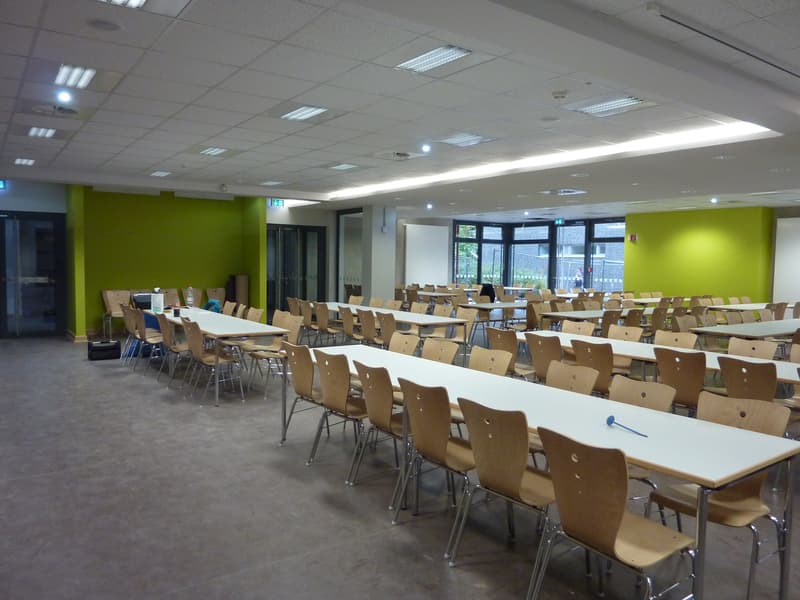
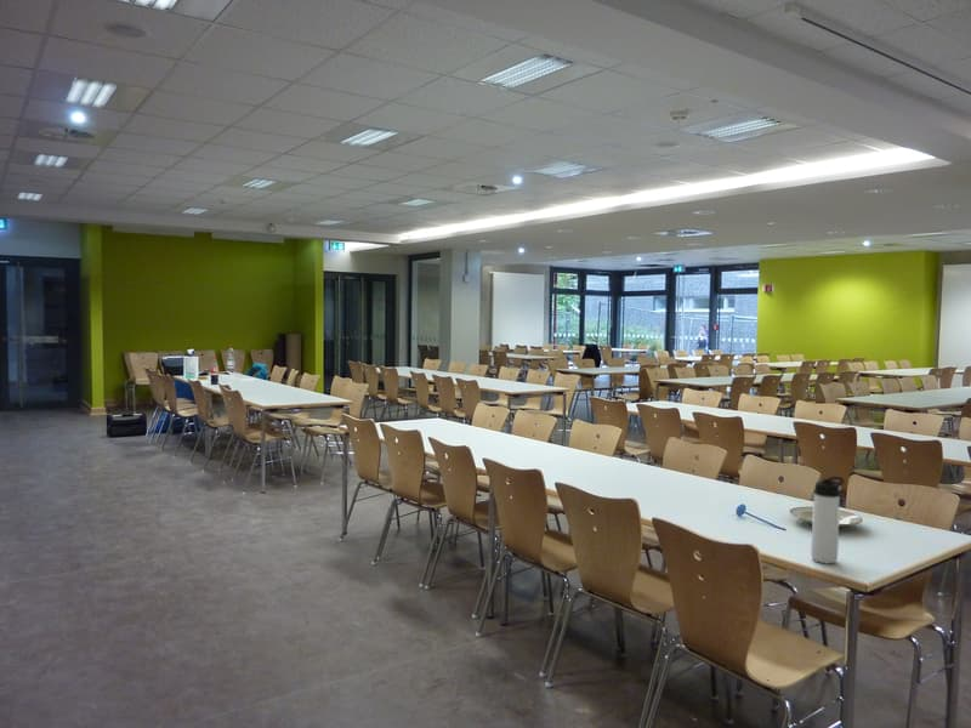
+ thermos bottle (828, 518)
+ plate (812, 518)
